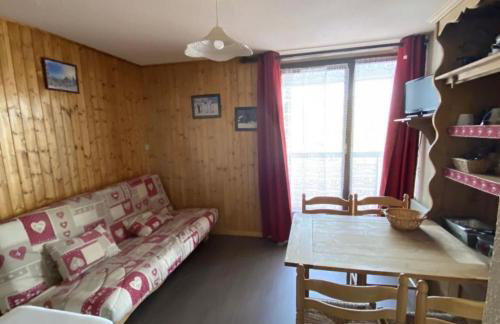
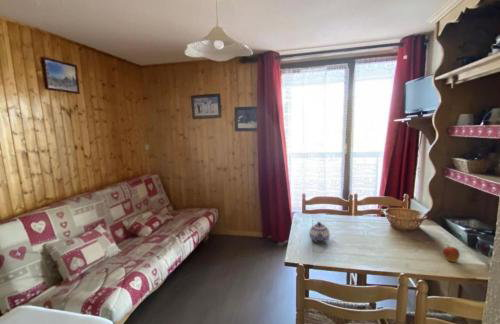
+ fruit (451, 252)
+ teapot (319, 231)
